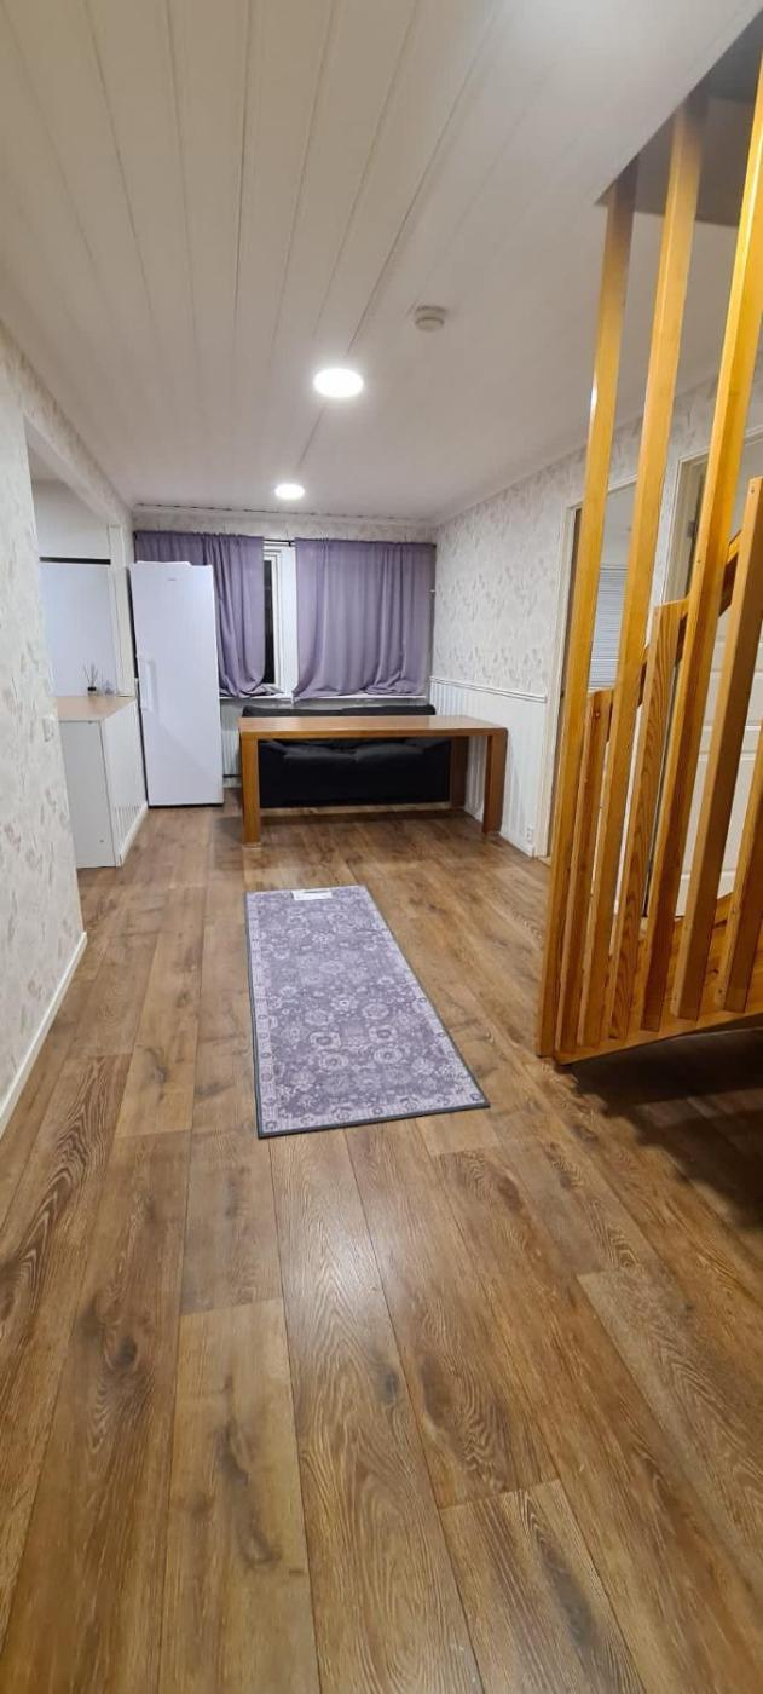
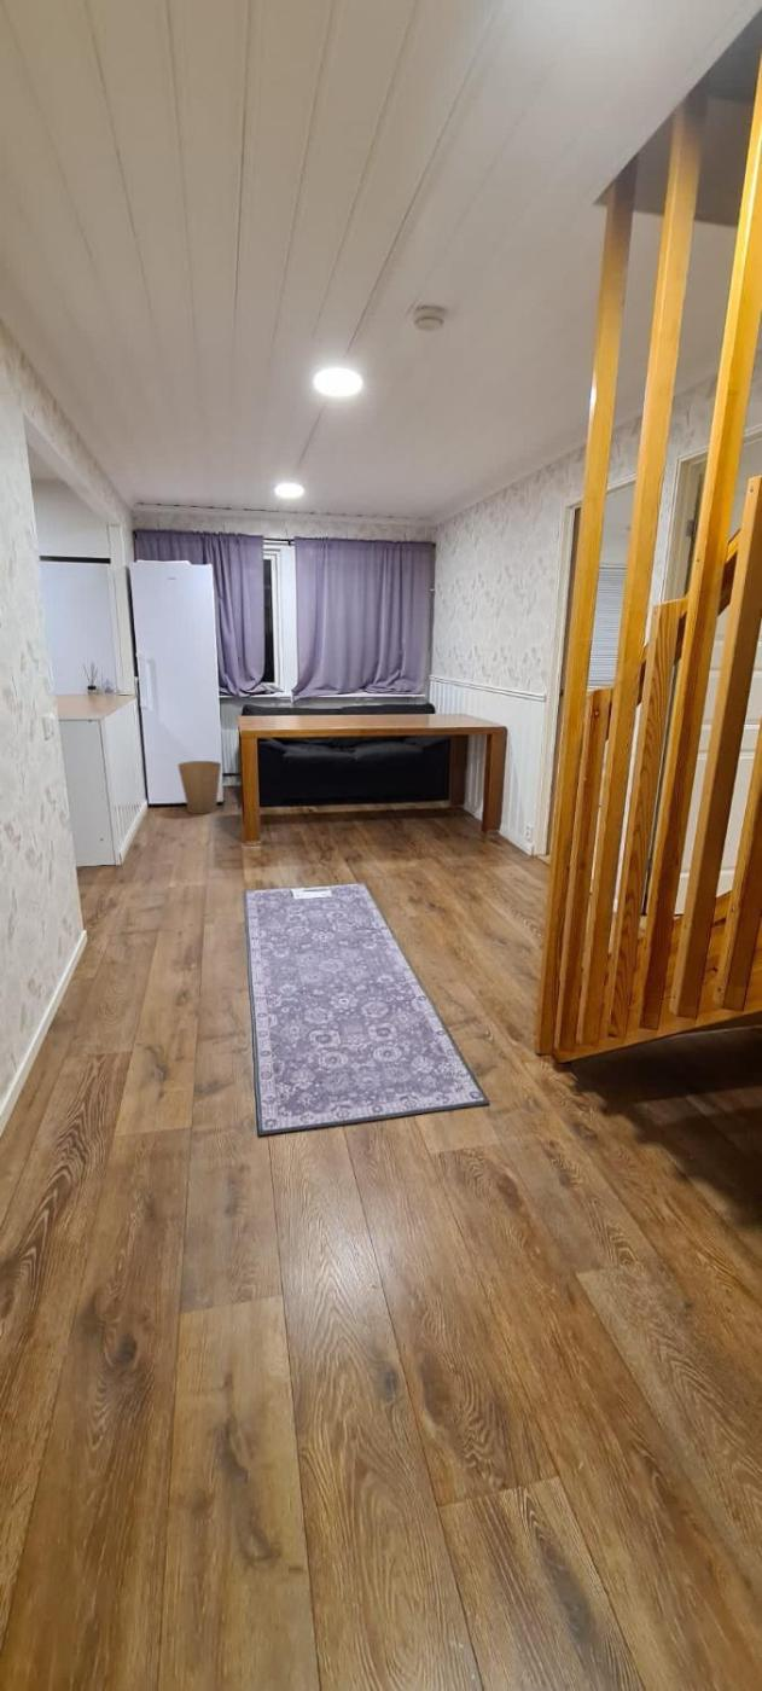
+ trash can (200, 788)
